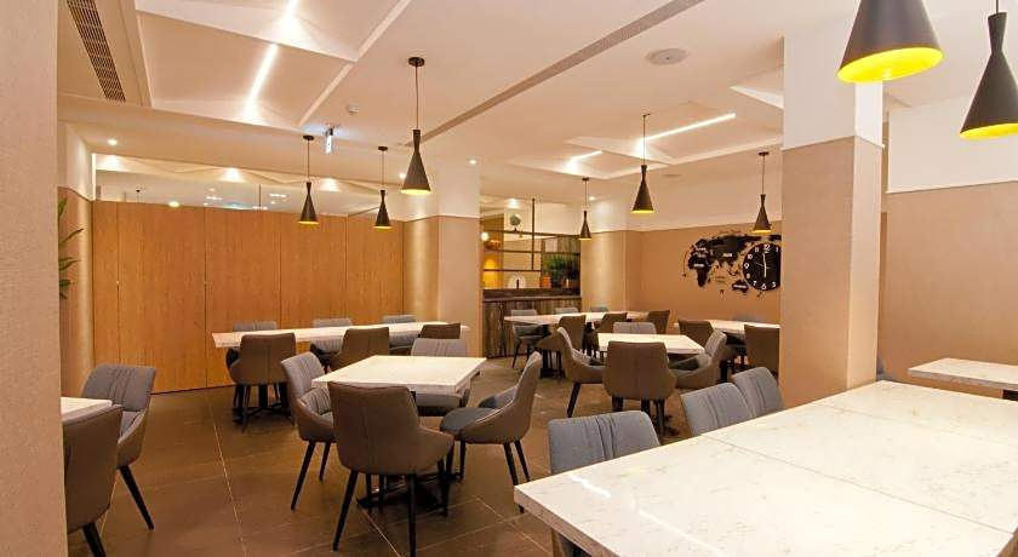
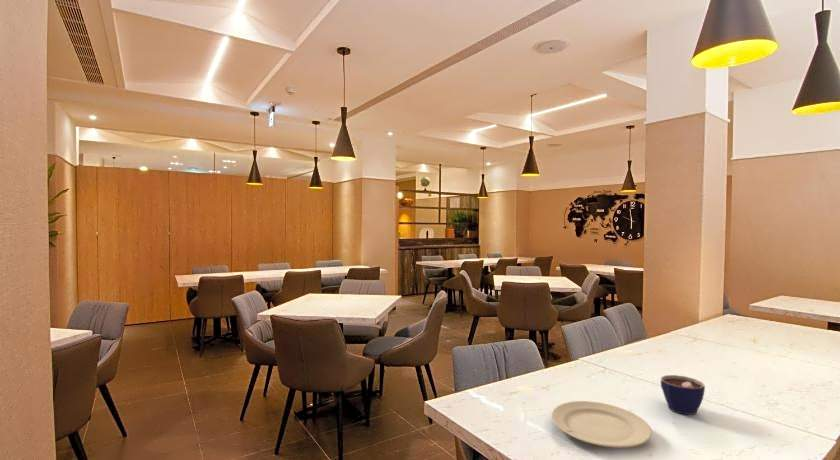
+ cup (677, 392)
+ chinaware (599, 425)
